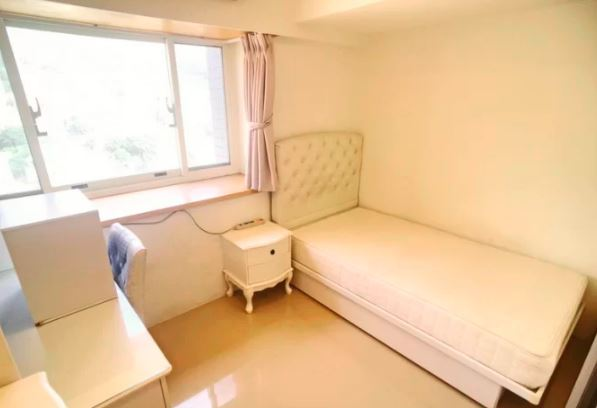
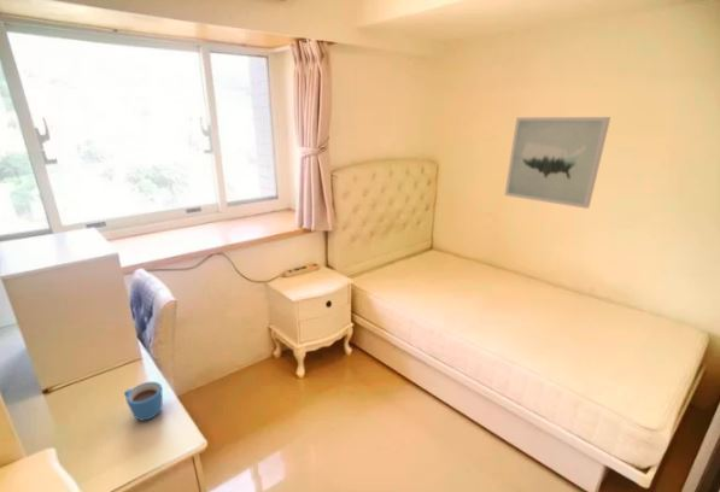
+ wall art (551, 160)
+ mug (142, 400)
